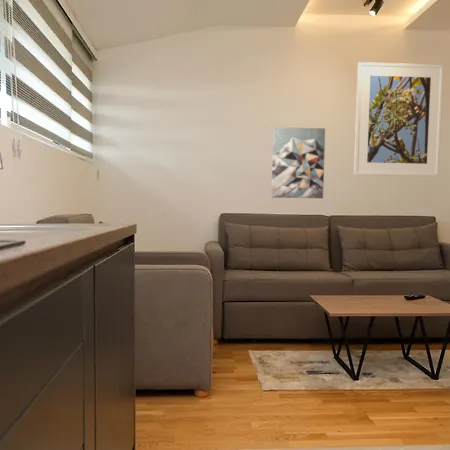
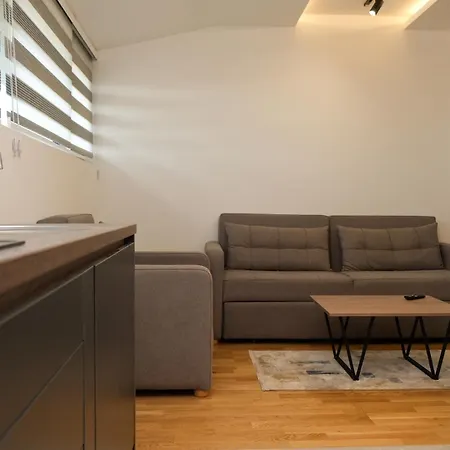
- wall art (298, 163)
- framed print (398, 120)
